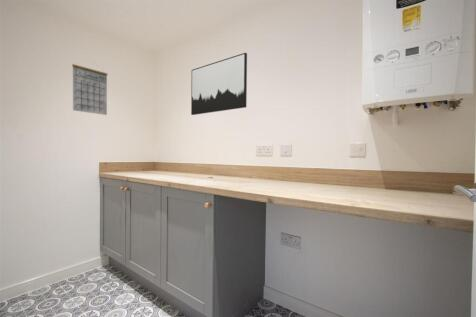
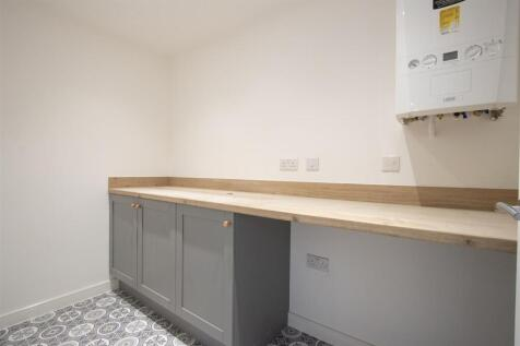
- calendar (90, 85)
- wall art (216, 86)
